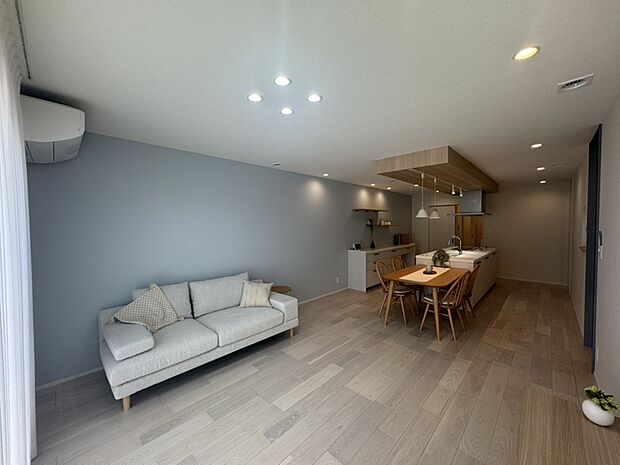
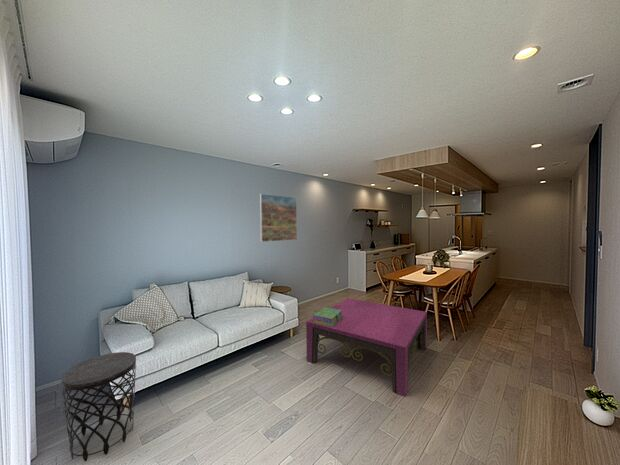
+ coffee table (369, 335)
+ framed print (279, 218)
+ side table (102, 404)
+ stack of books (328, 316)
